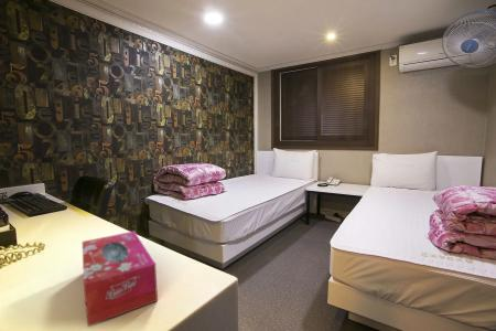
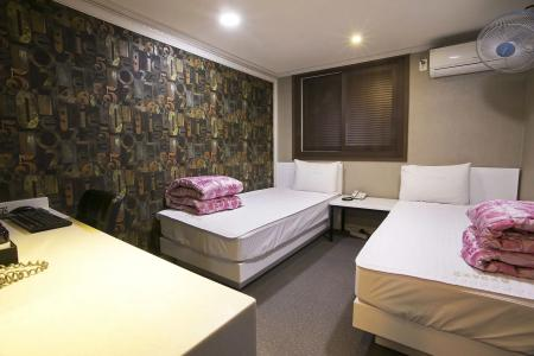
- tissue box (116, 268)
